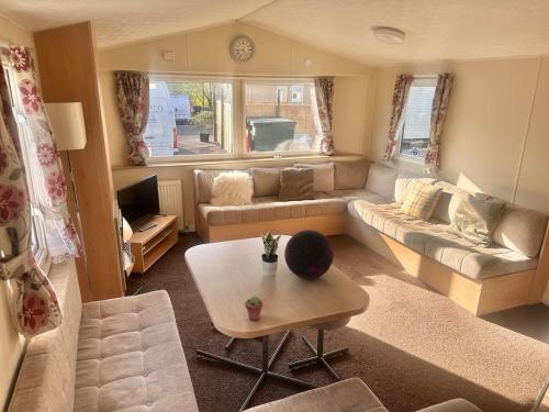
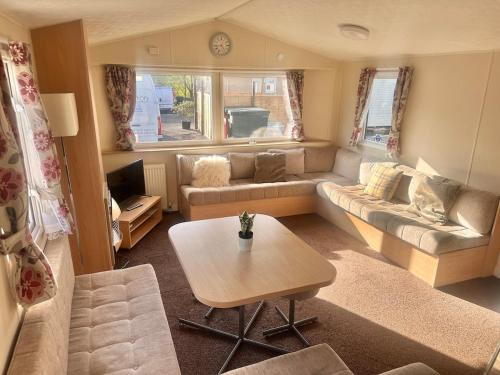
- decorative orb (309, 254)
- potted succulent (254, 307)
